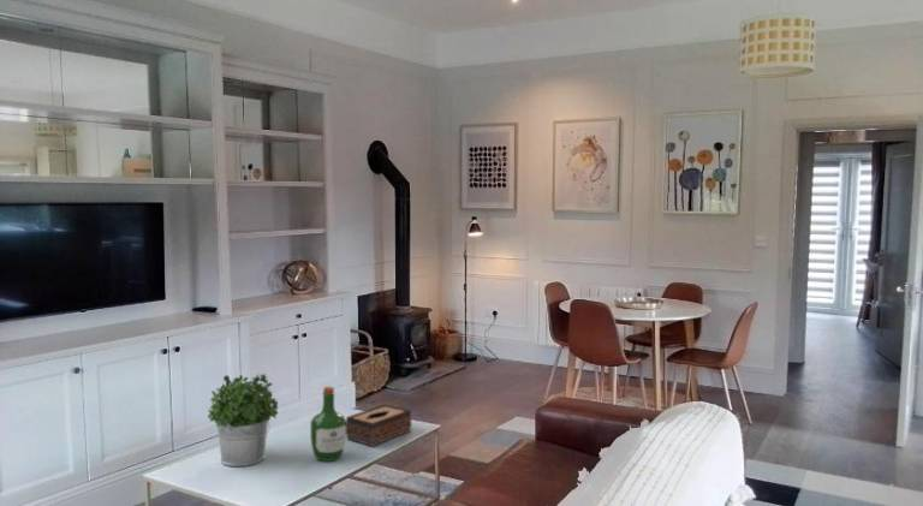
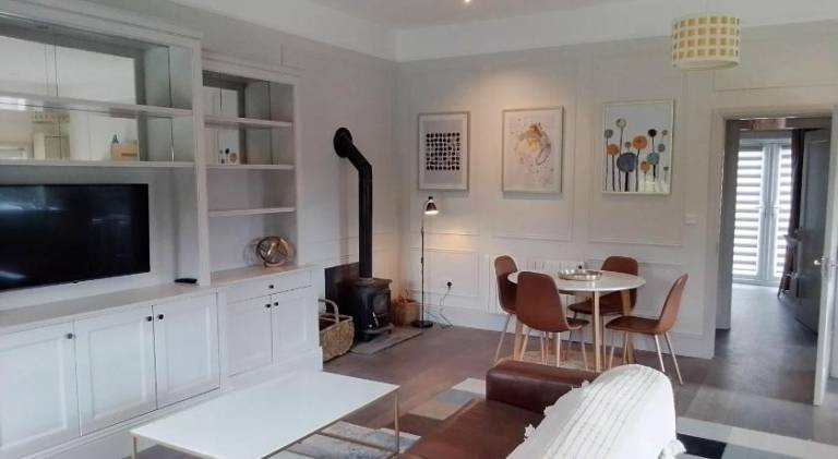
- tissue box (379, 424)
- wine bottle (328, 422)
- potted plant (246, 416)
